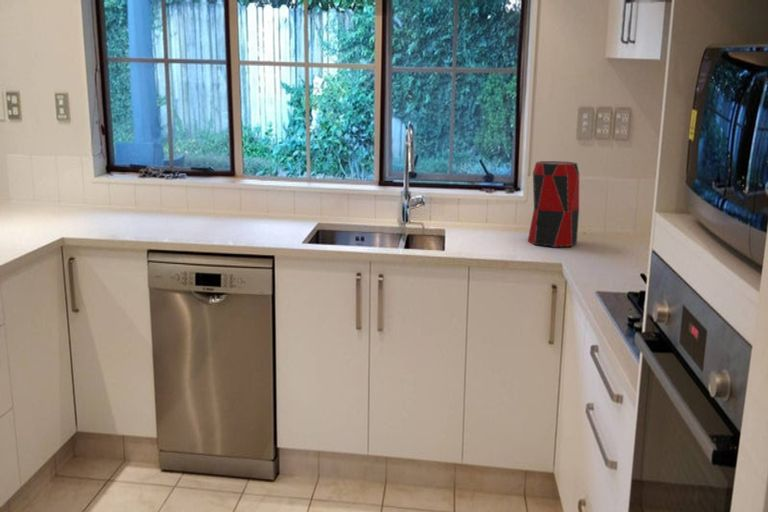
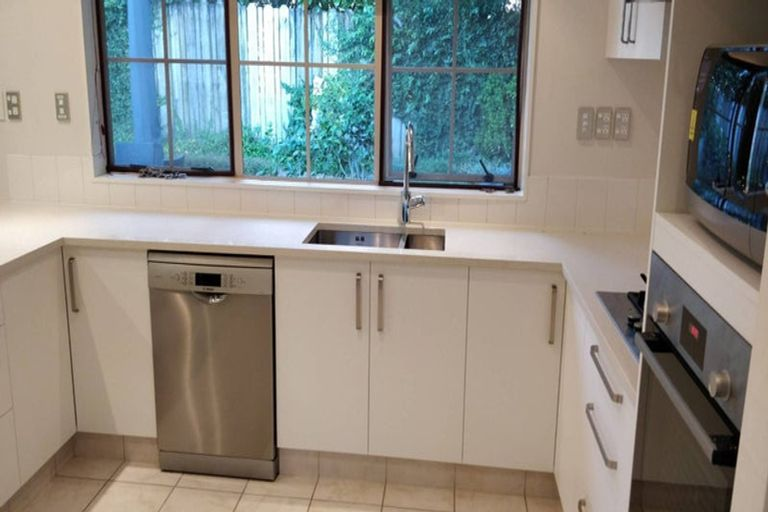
- vase (554, 202)
